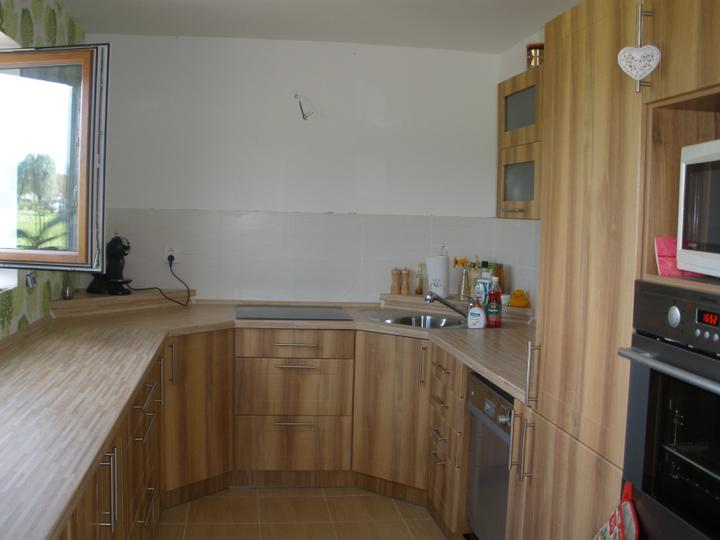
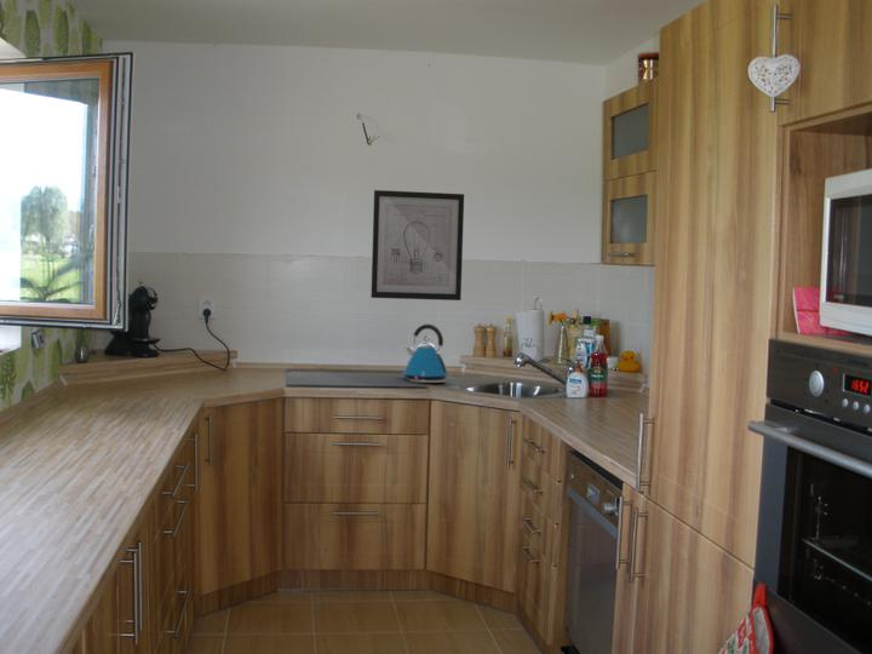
+ wall art (417, 245)
+ kettle (428, 352)
